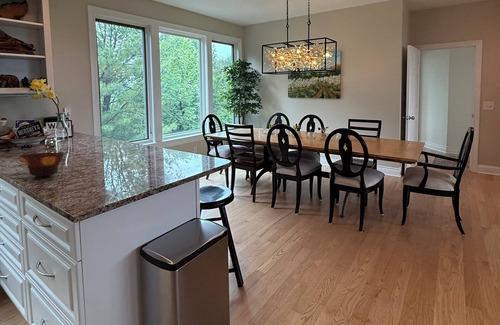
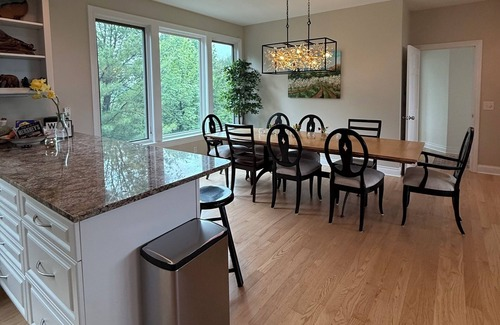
- bowl (43, 164)
